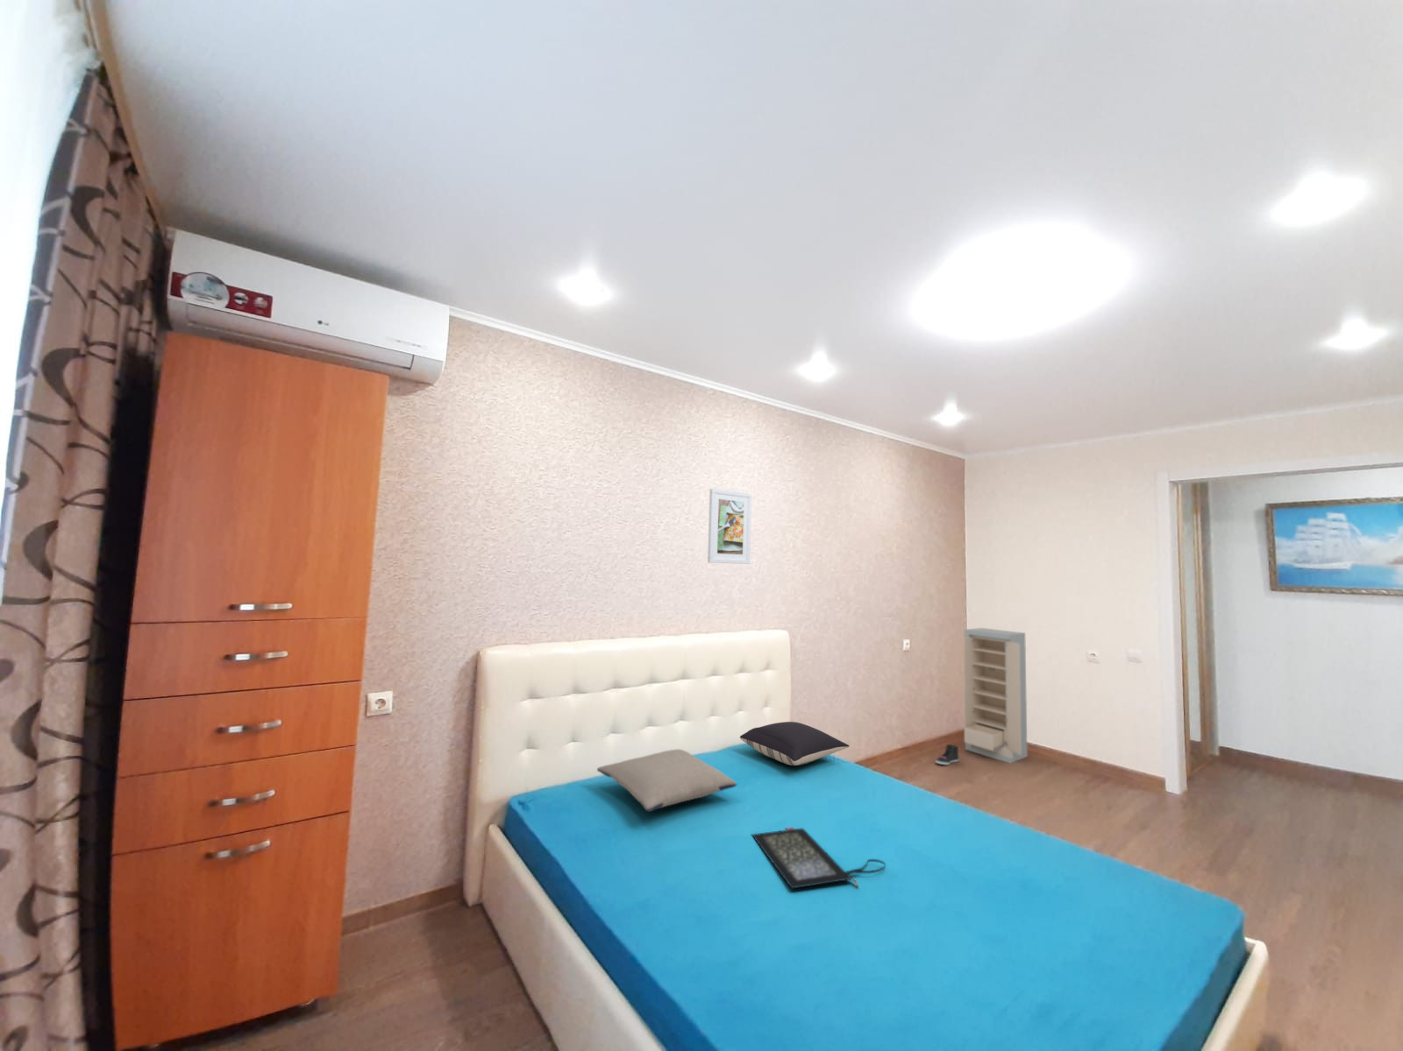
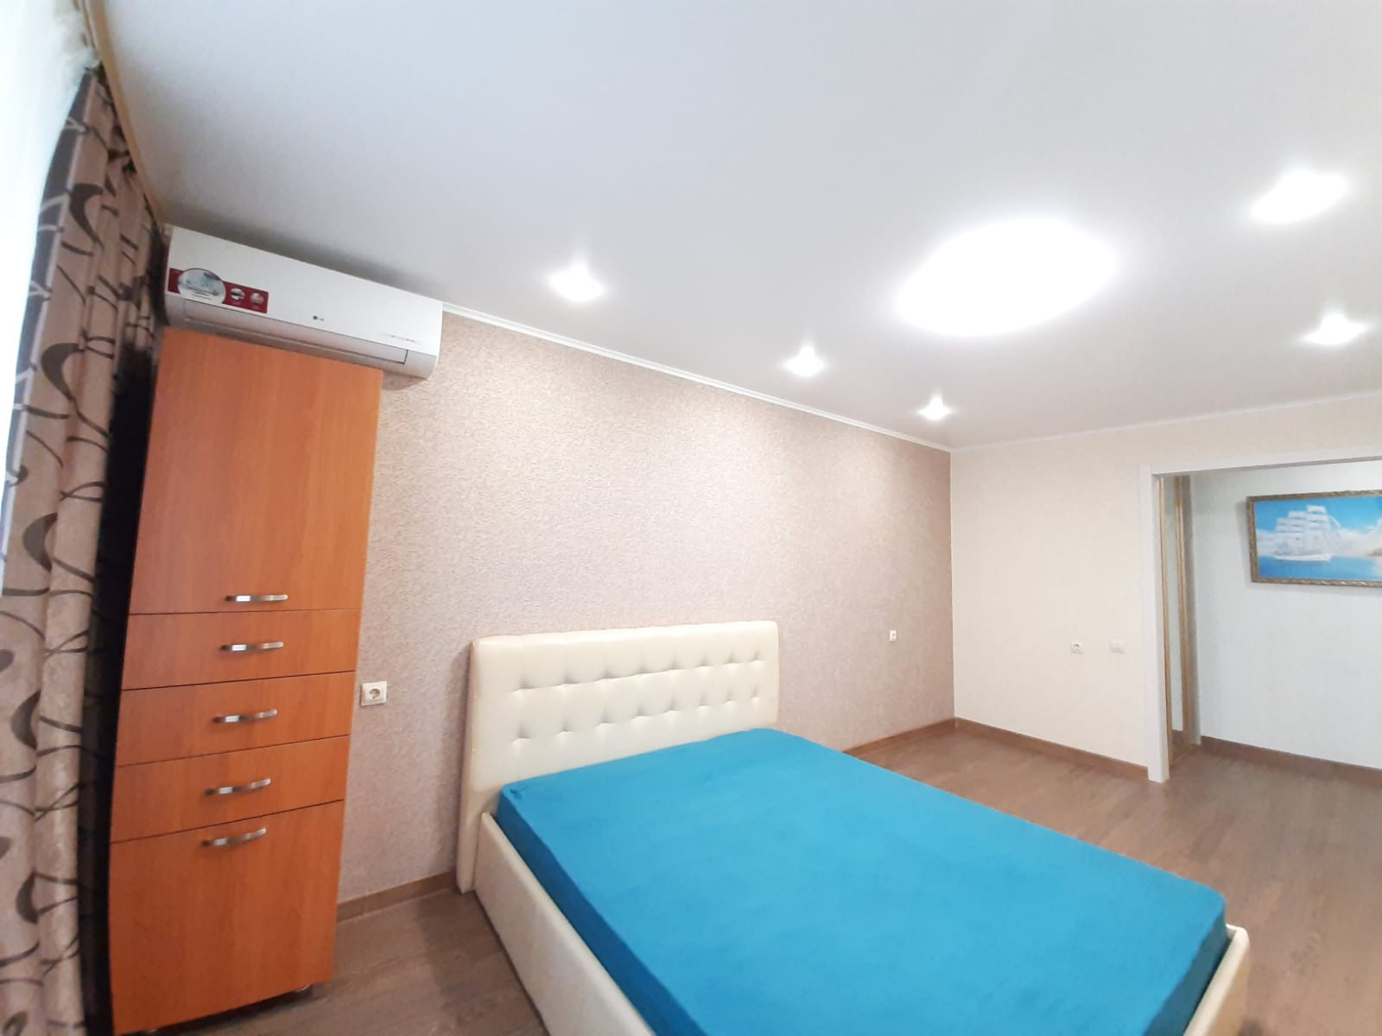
- pillow (665, 777)
- sneaker (946, 753)
- pillow (793, 741)
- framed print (729, 527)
- clutch bag (802, 857)
- storage cabinet (996, 693)
